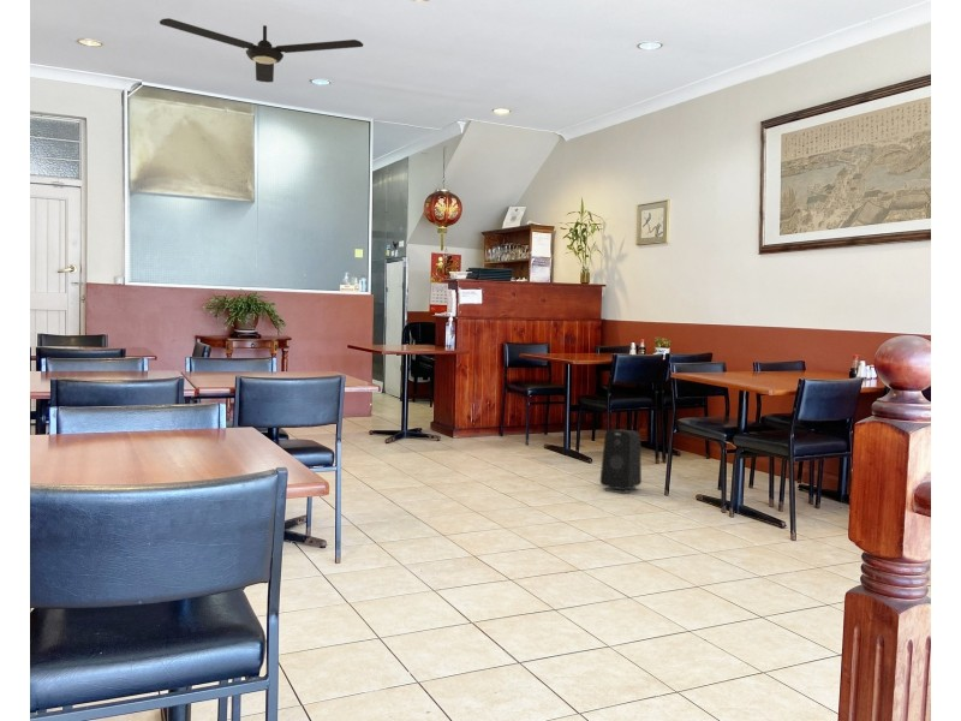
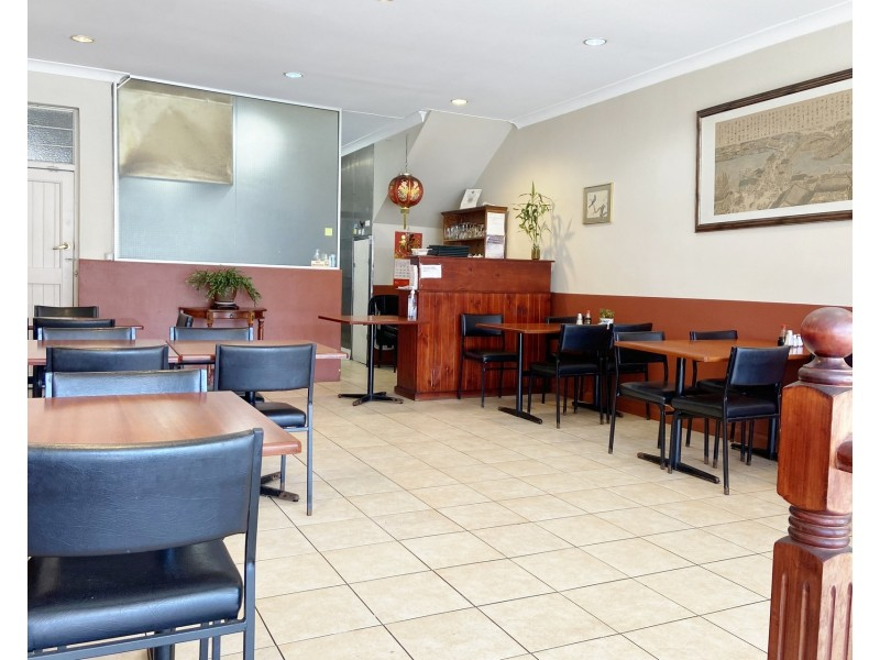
- ceiling fan (264, 50)
- speaker (621, 459)
